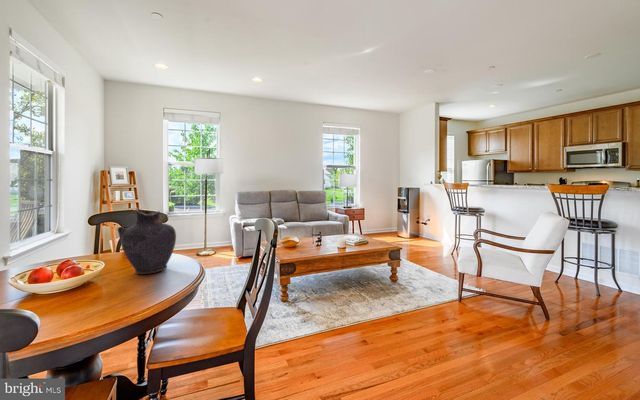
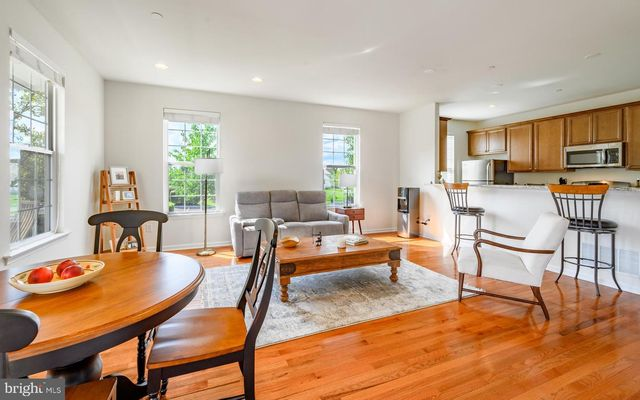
- vase (148, 239)
